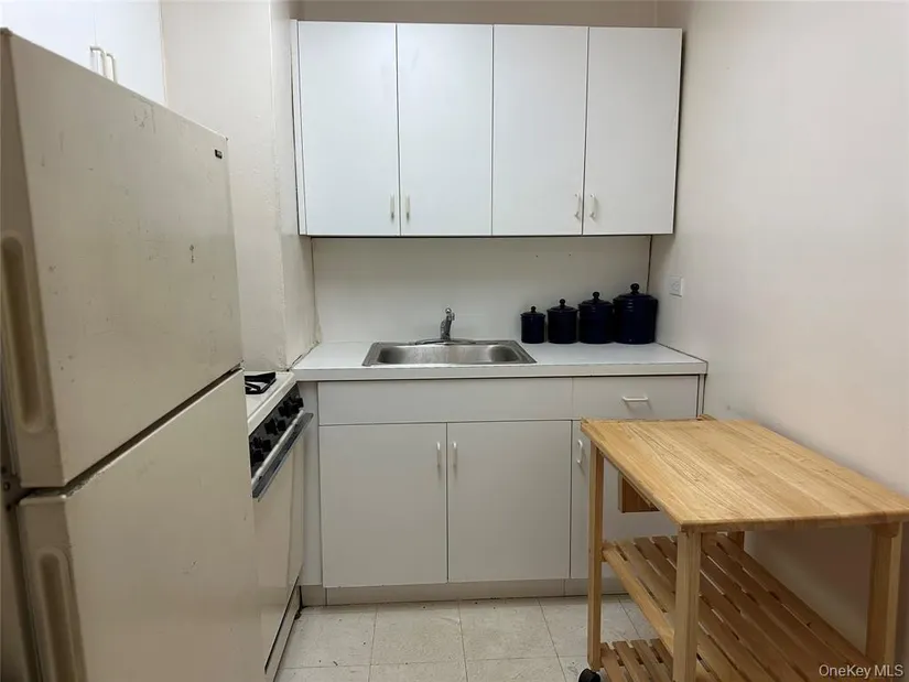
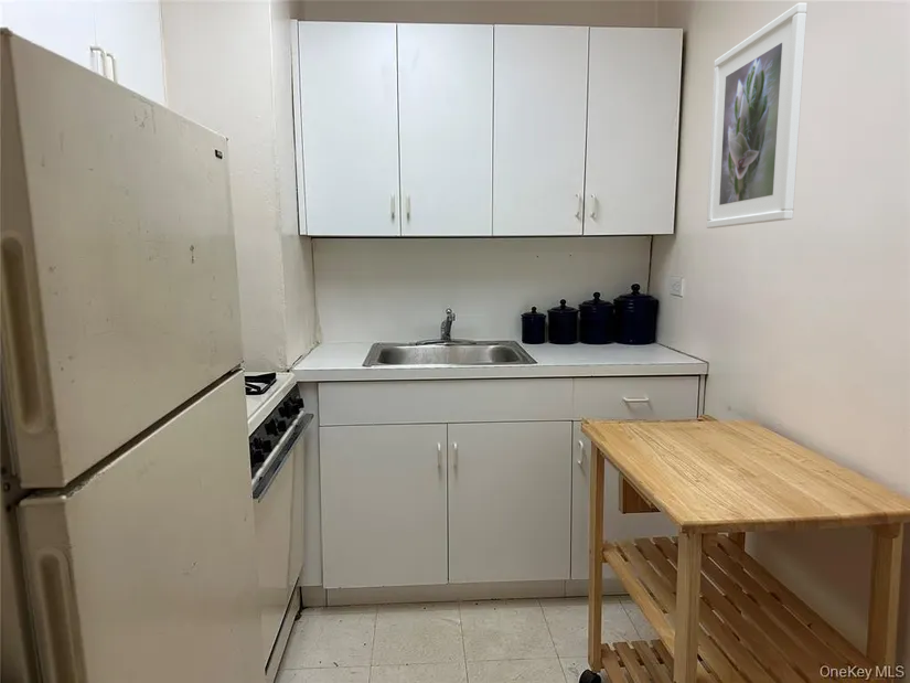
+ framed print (749, 131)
